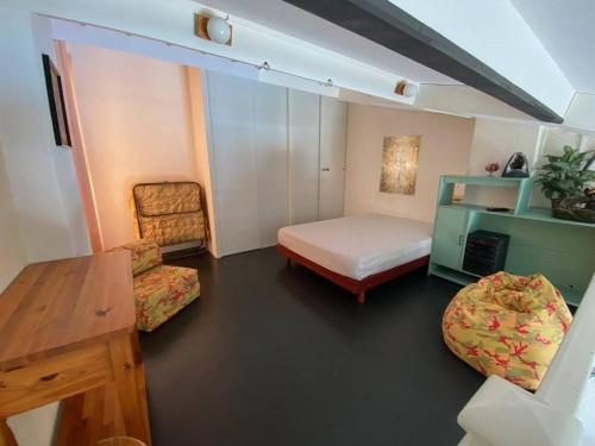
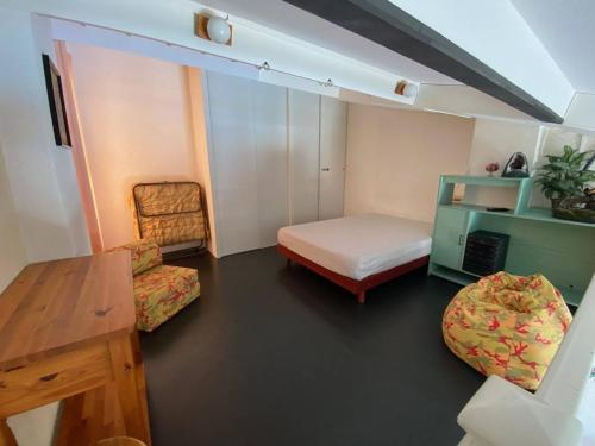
- wall art (399, 165)
